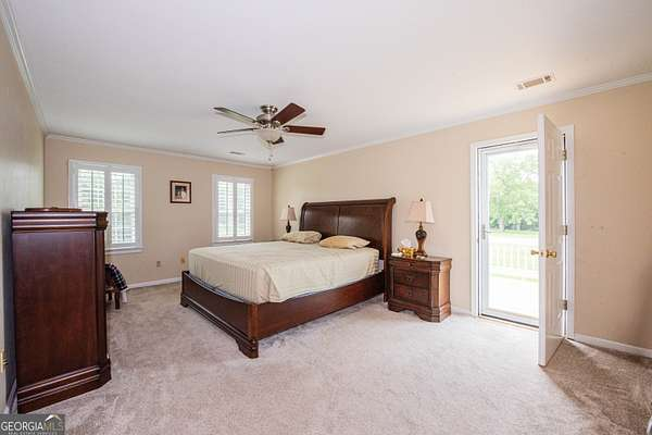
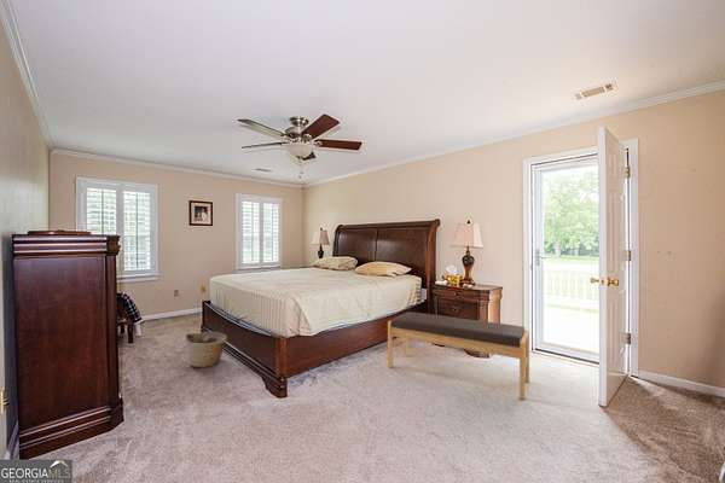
+ bench (454, 347)
+ basket (207, 348)
